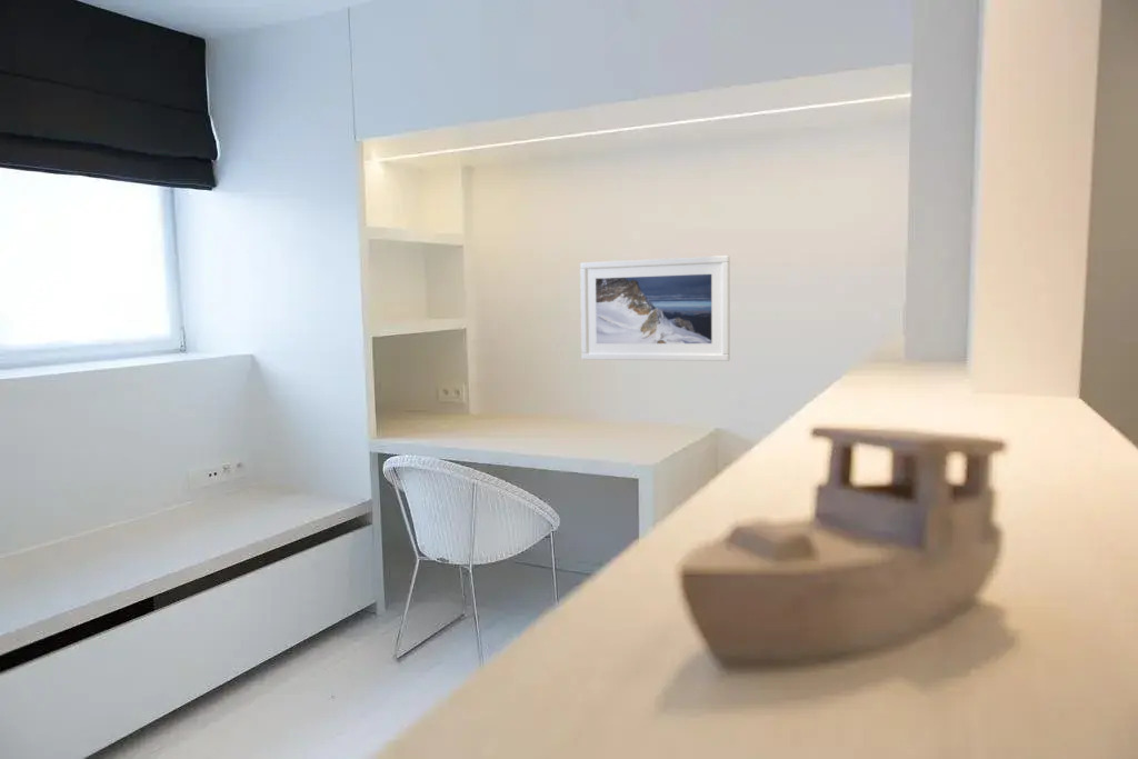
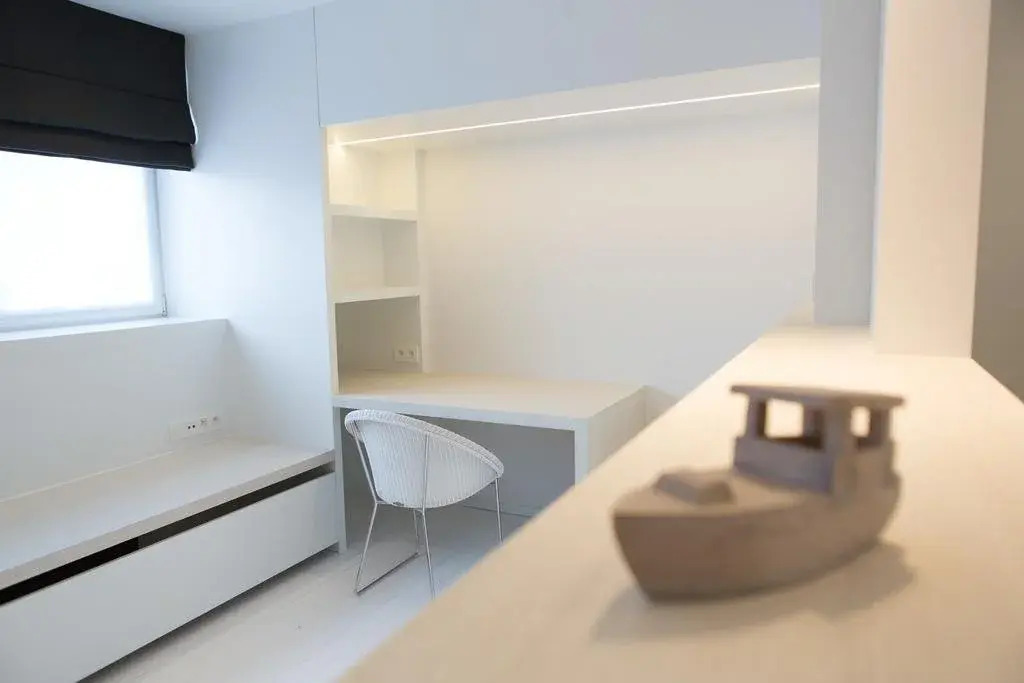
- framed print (652, 310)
